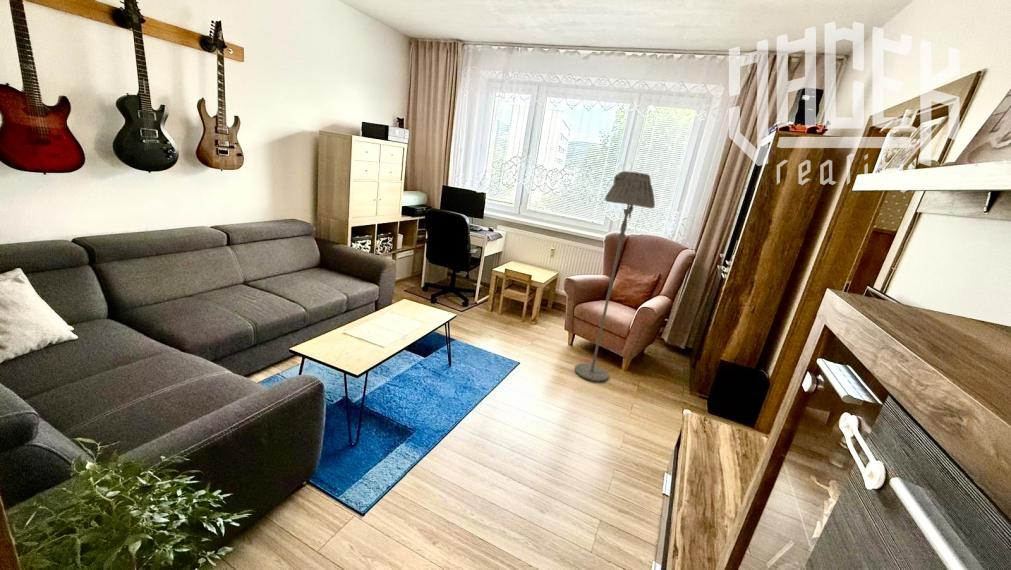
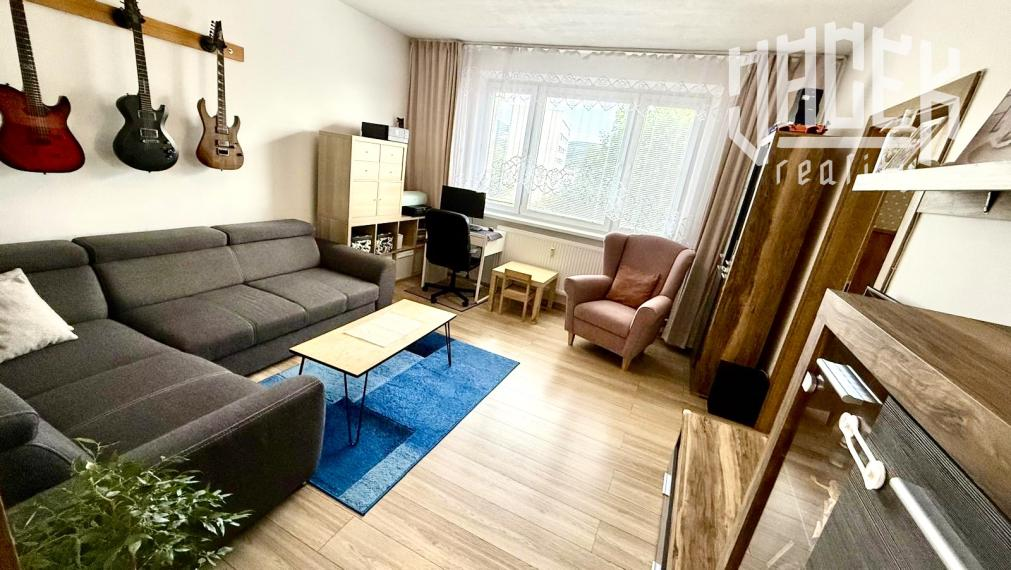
- floor lamp (612, 279)
